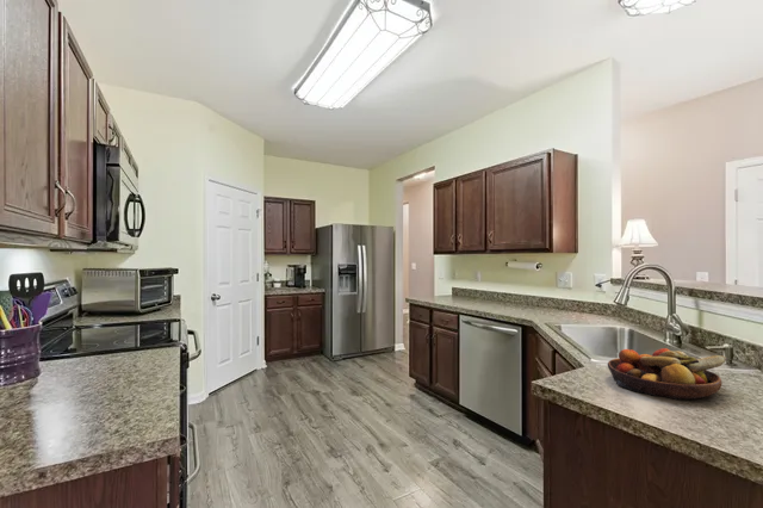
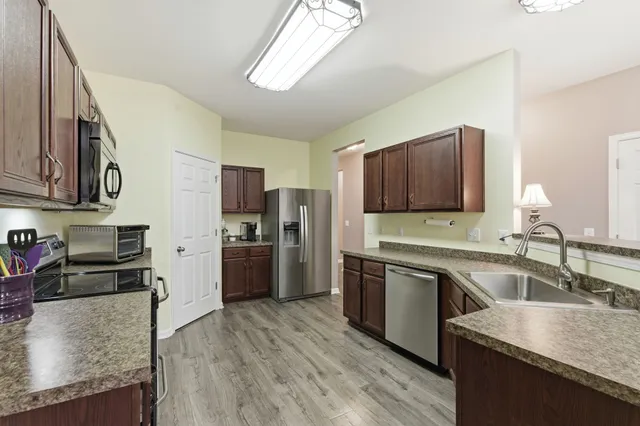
- fruit bowl (660, 366)
